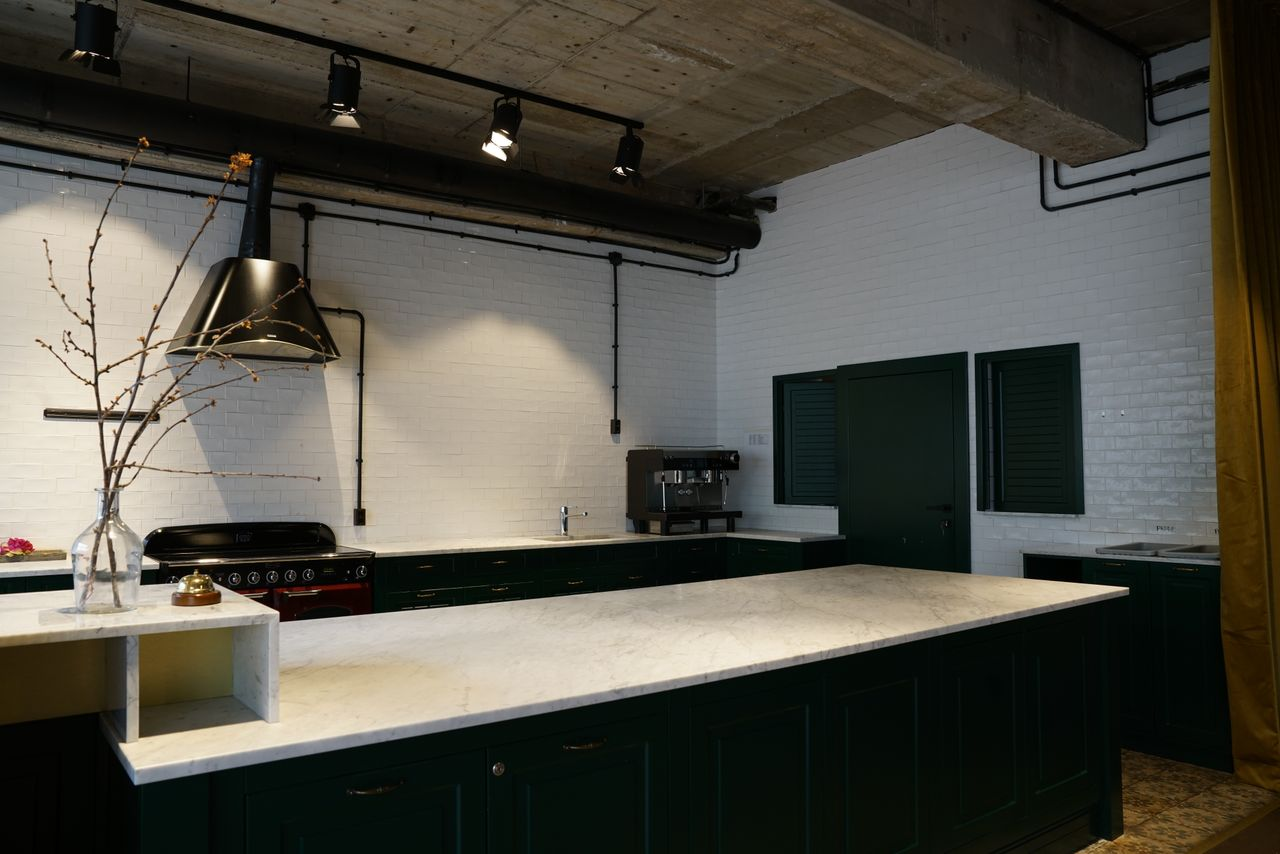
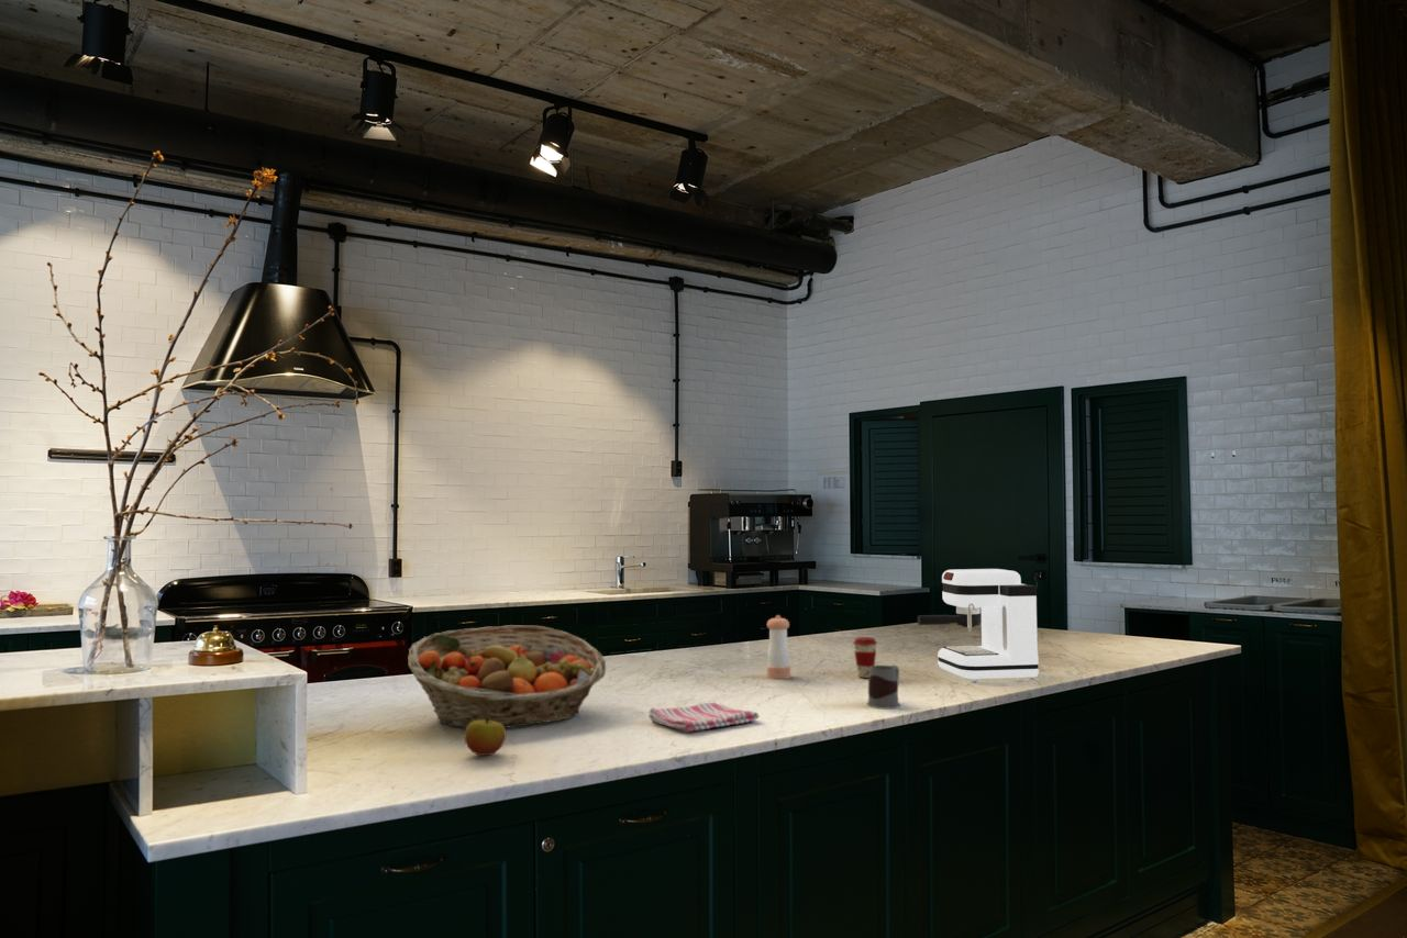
+ dish towel (704, 714)
+ mug (886, 685)
+ pepper shaker (778, 646)
+ coffee maker (983, 623)
+ apple (485, 736)
+ fruit basket (508, 673)
+ coffee cup (865, 657)
